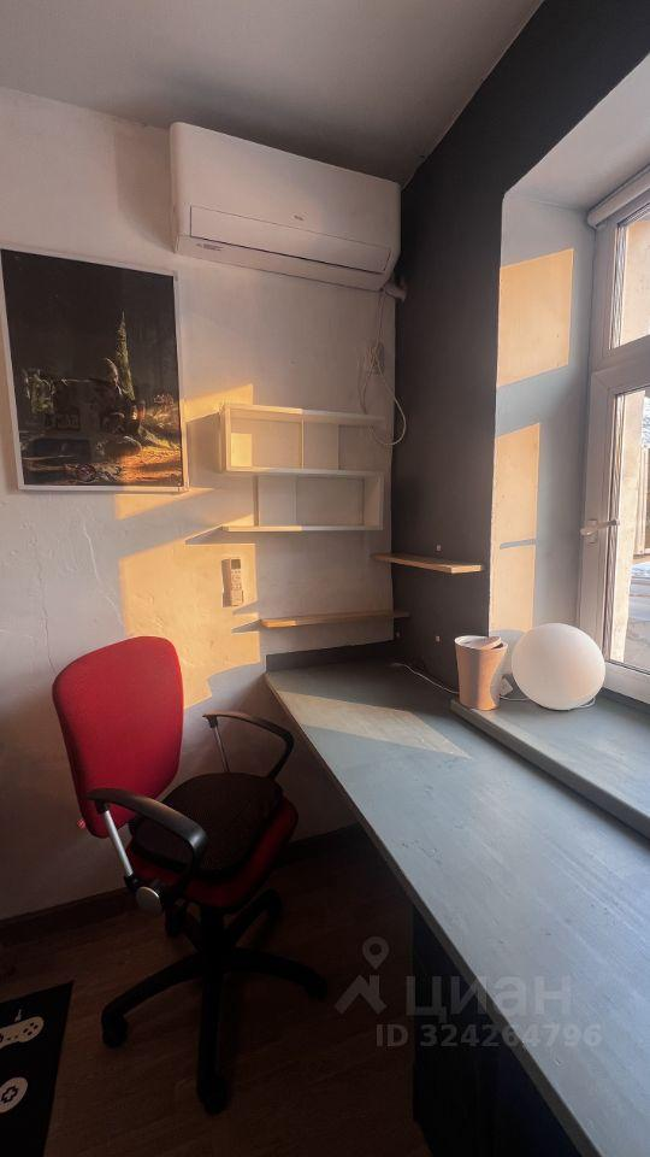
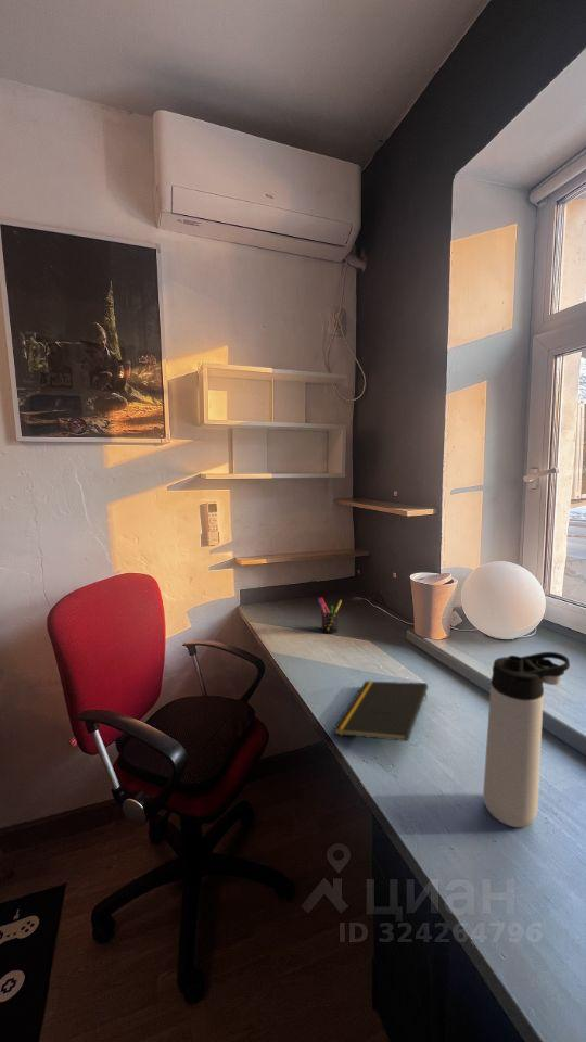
+ notepad (383, 707)
+ pen holder (329, 613)
+ thermos bottle (524, 735)
